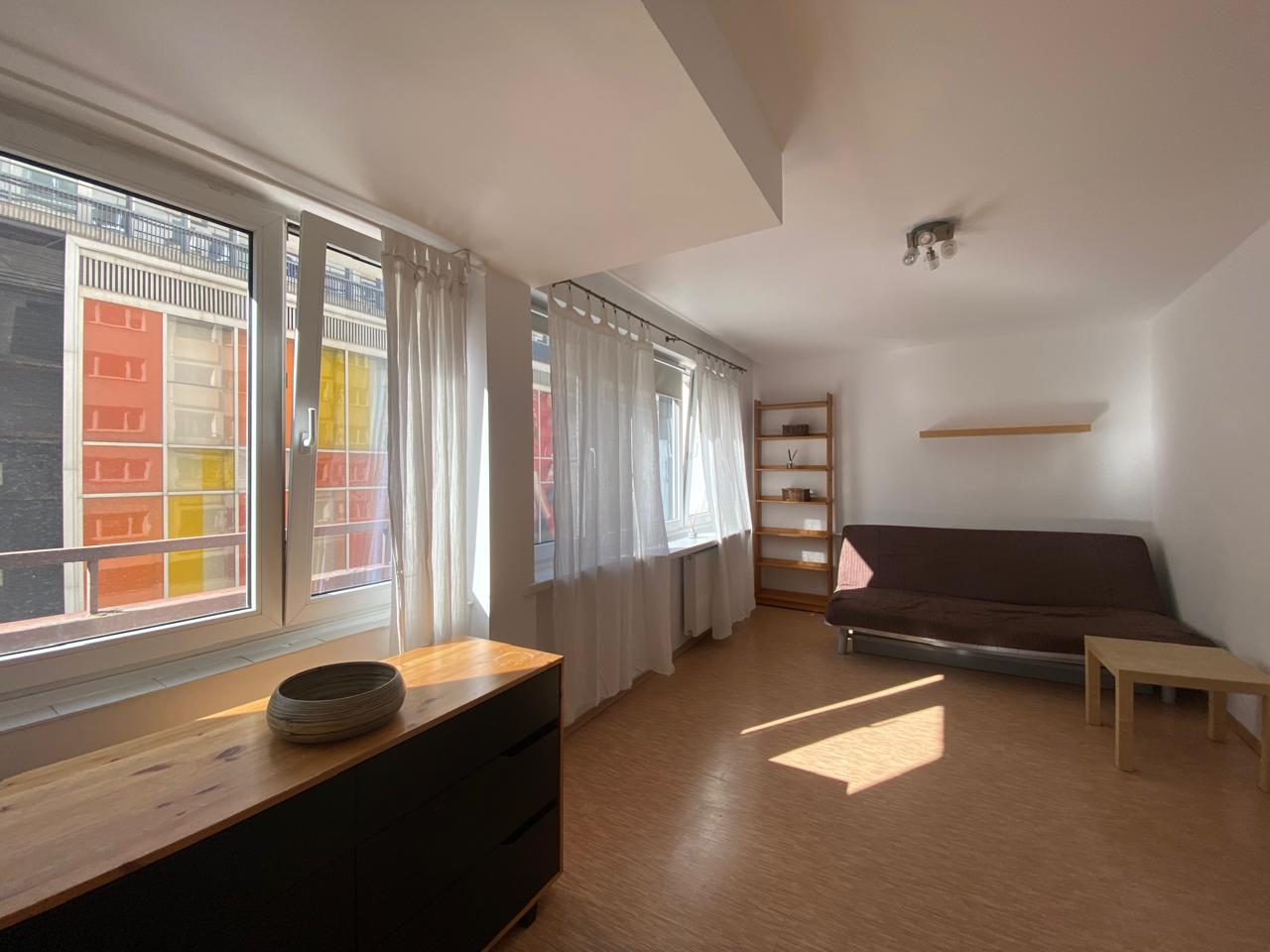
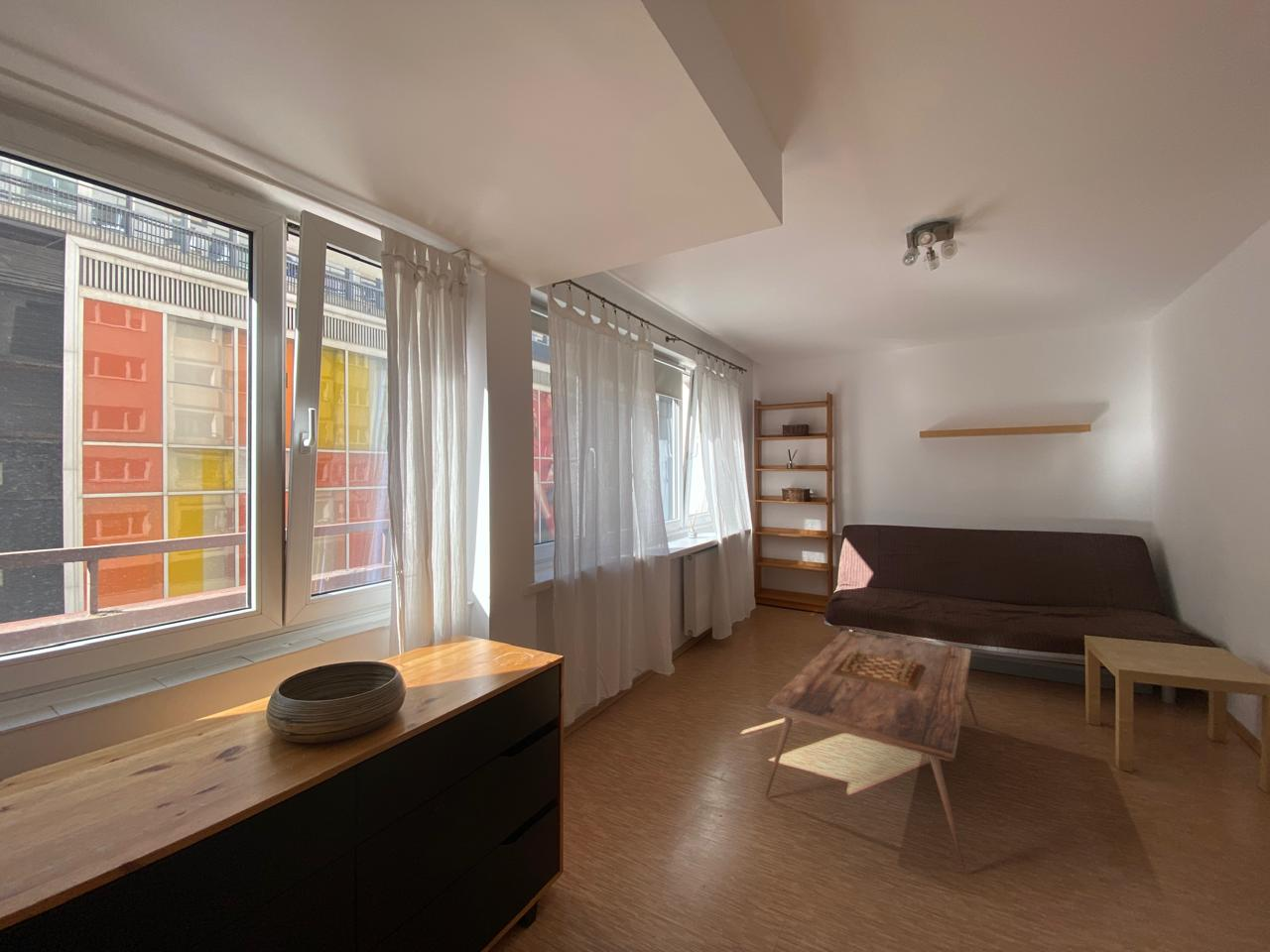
+ coffee table (883, 708)
